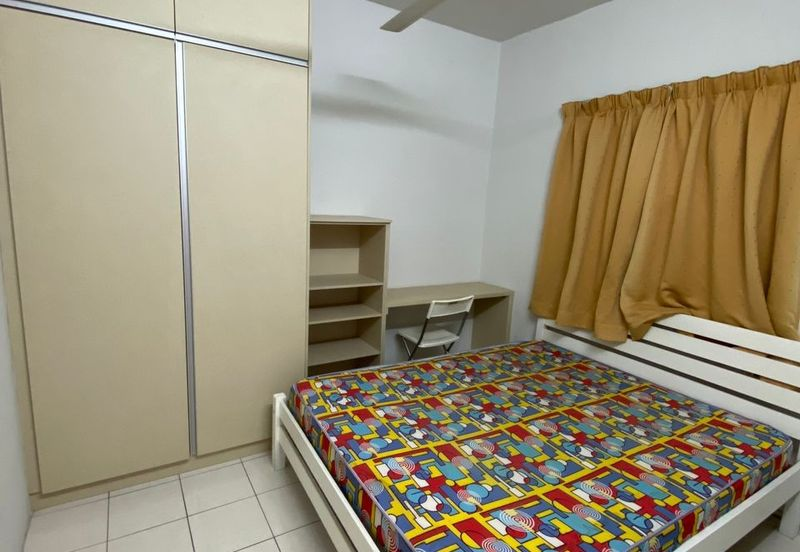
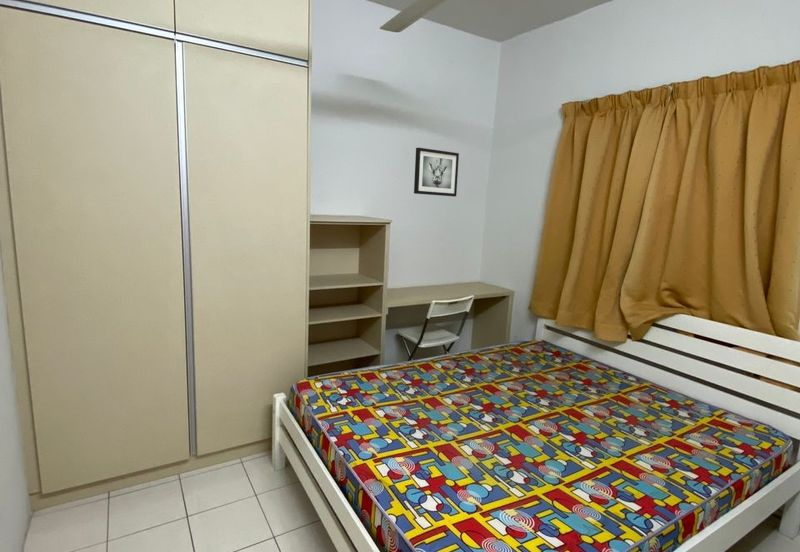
+ wall art (436, 172)
